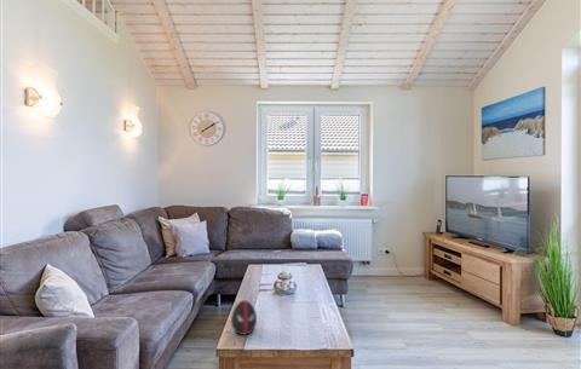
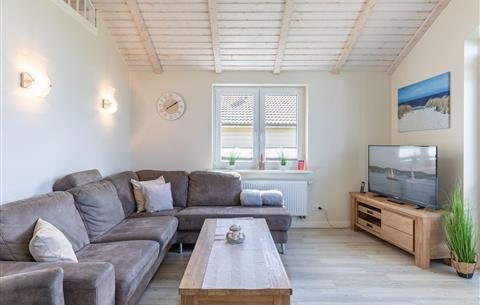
- decorative egg (243, 316)
